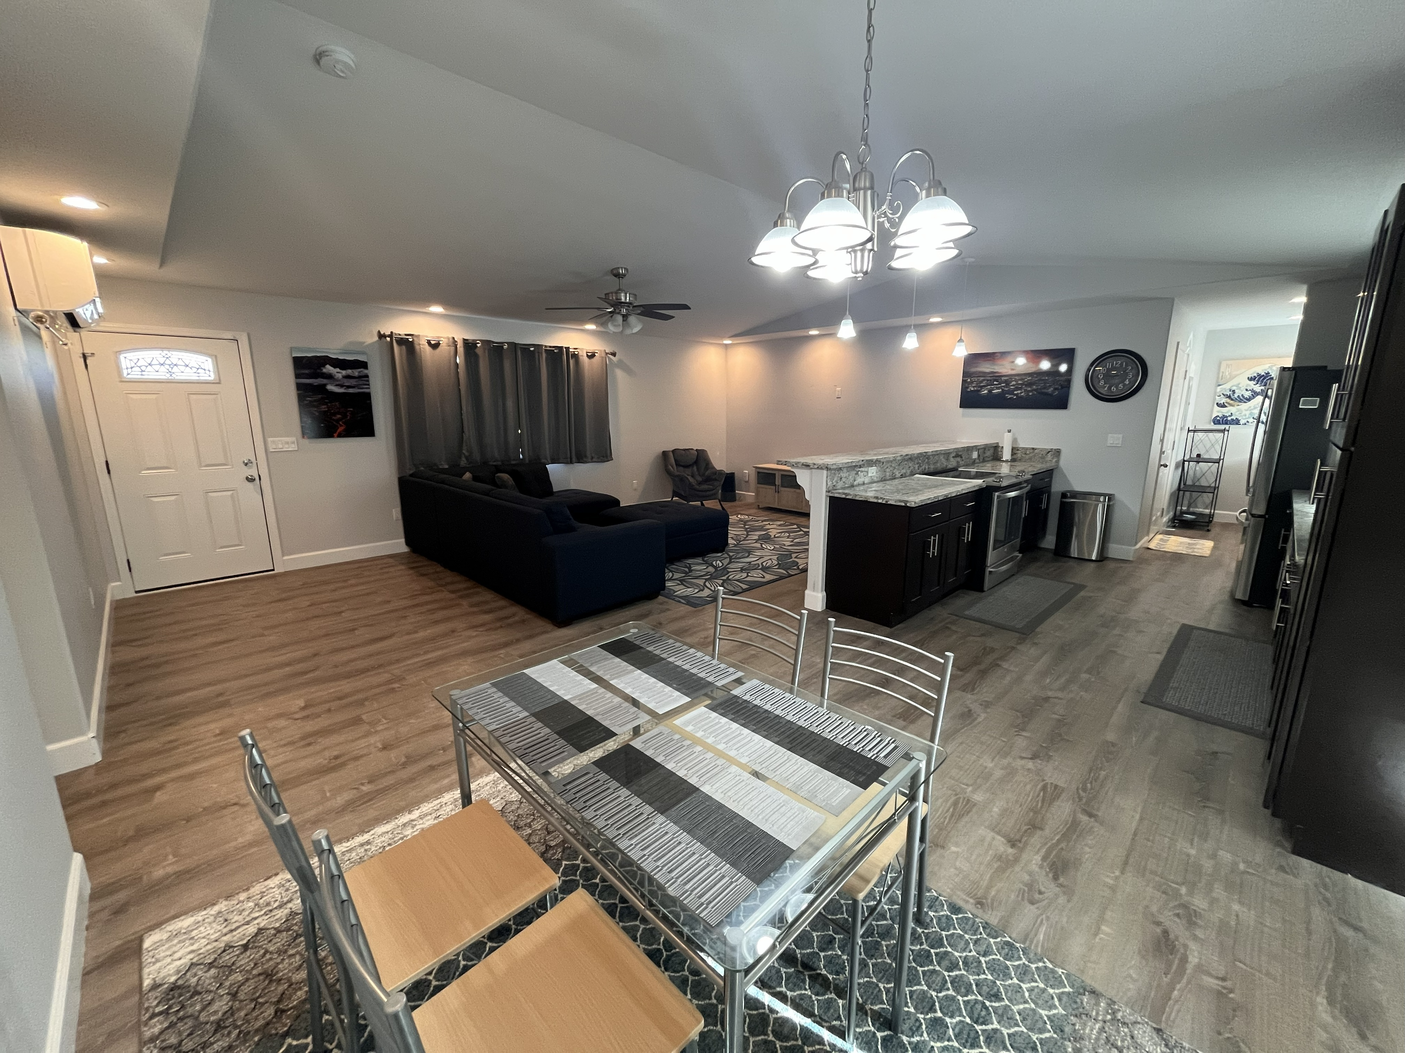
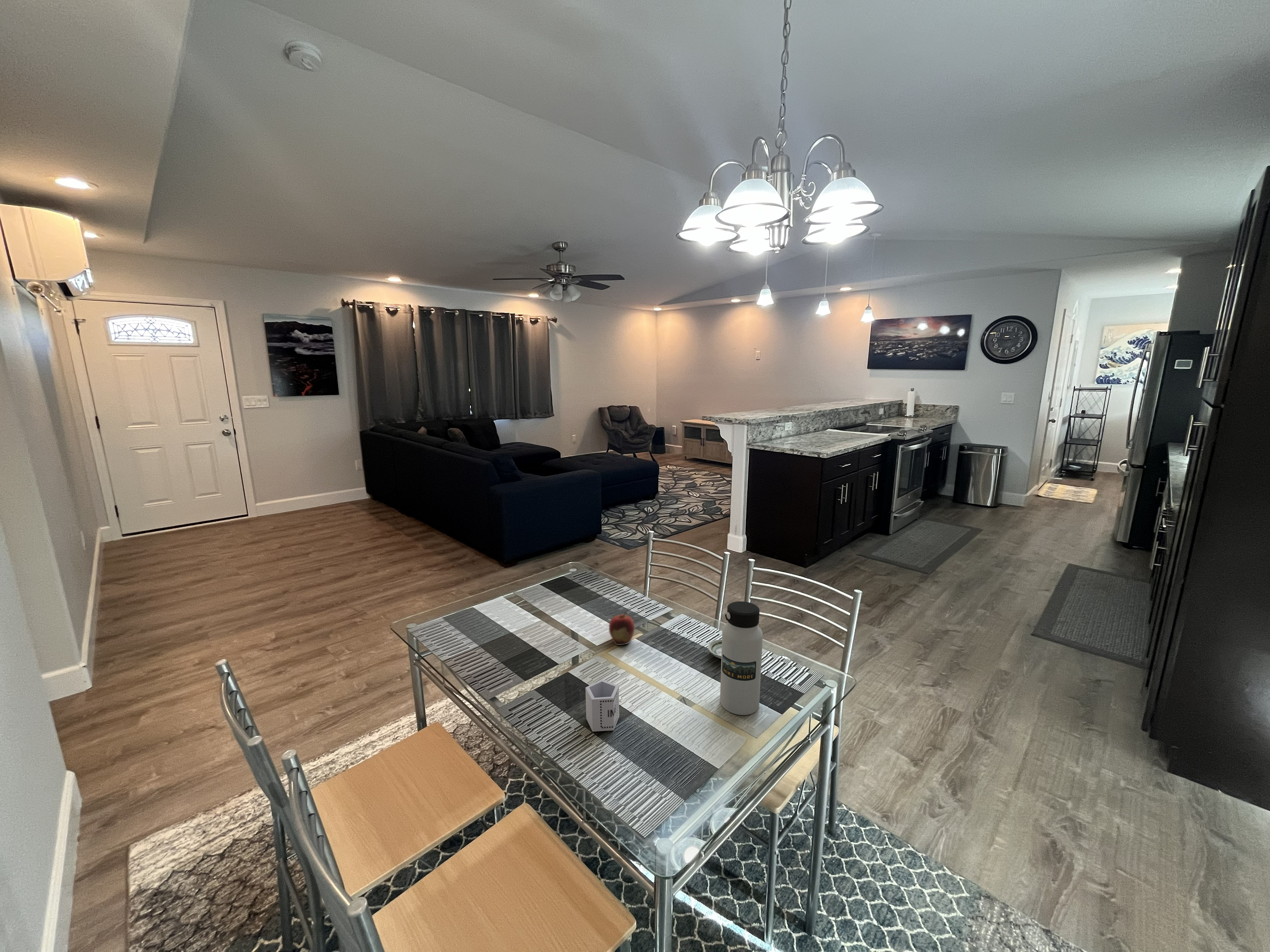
+ cup (600, 704)
+ saucer (721, 651)
+ fruit (622, 627)
+ water bottle (741, 656)
